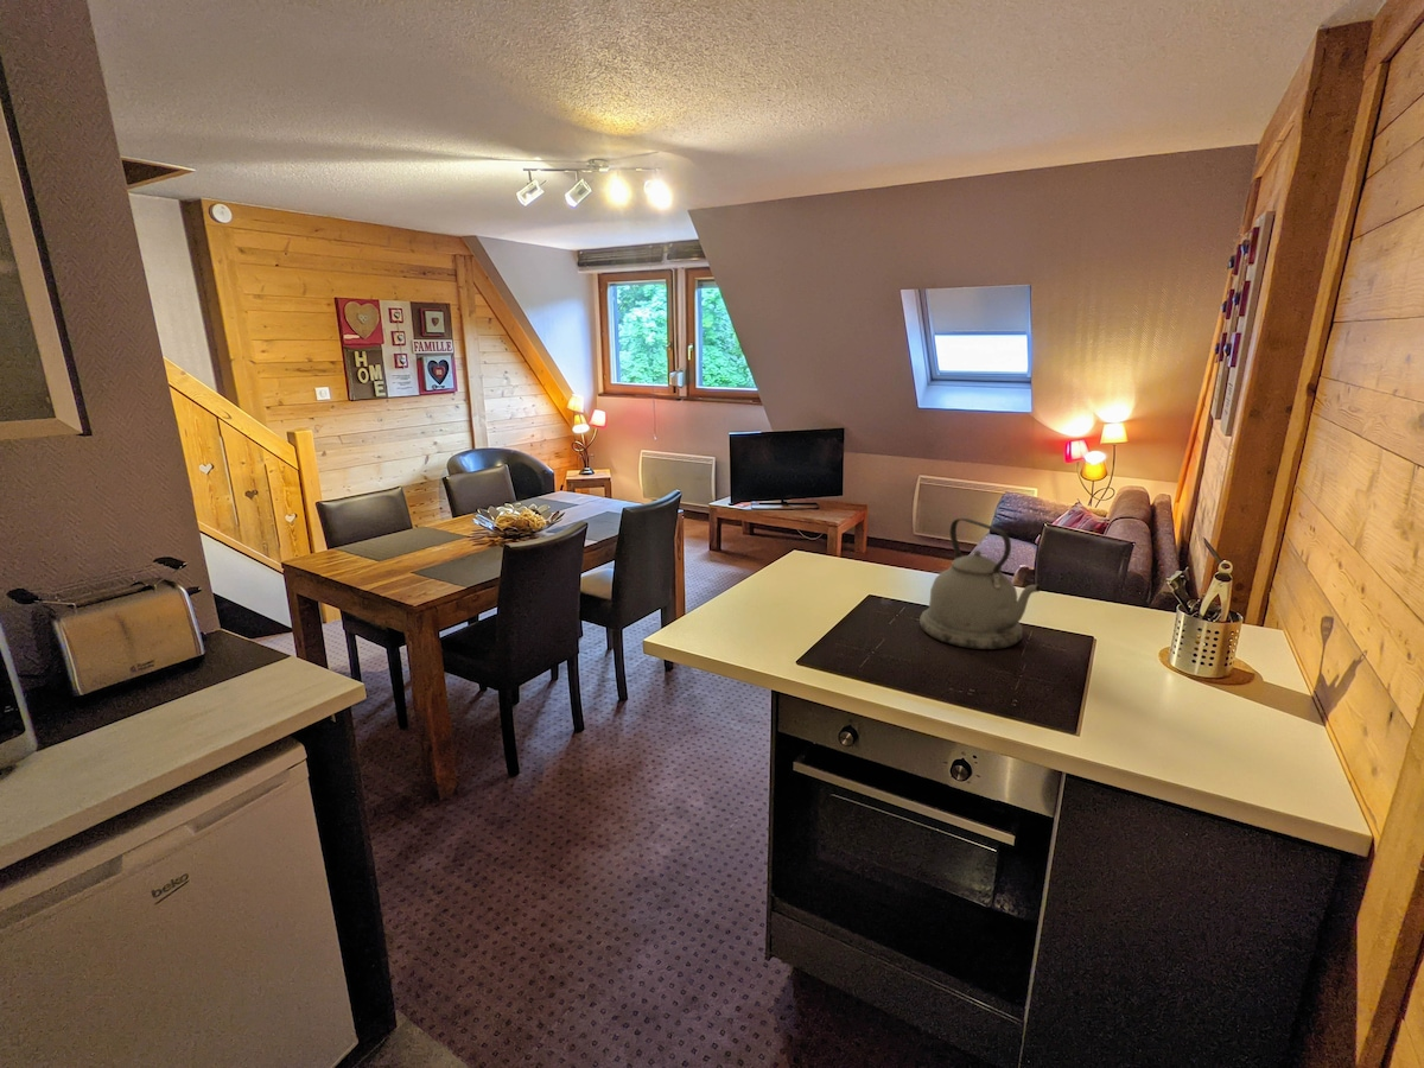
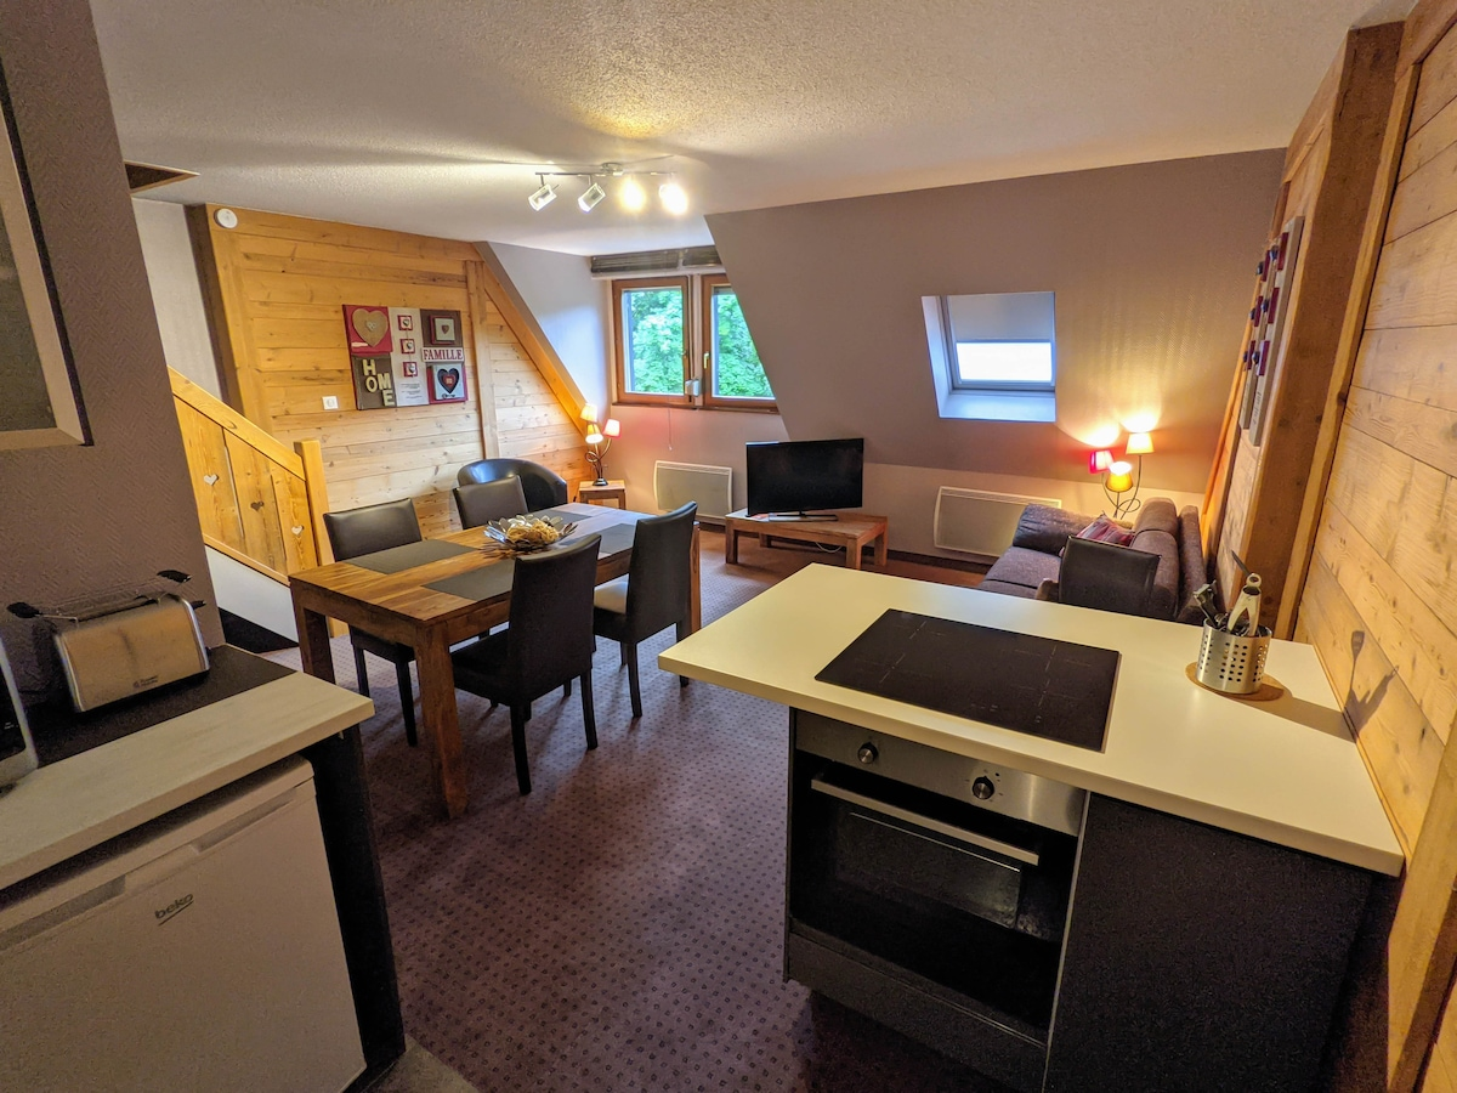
- kettle (981, 579)
